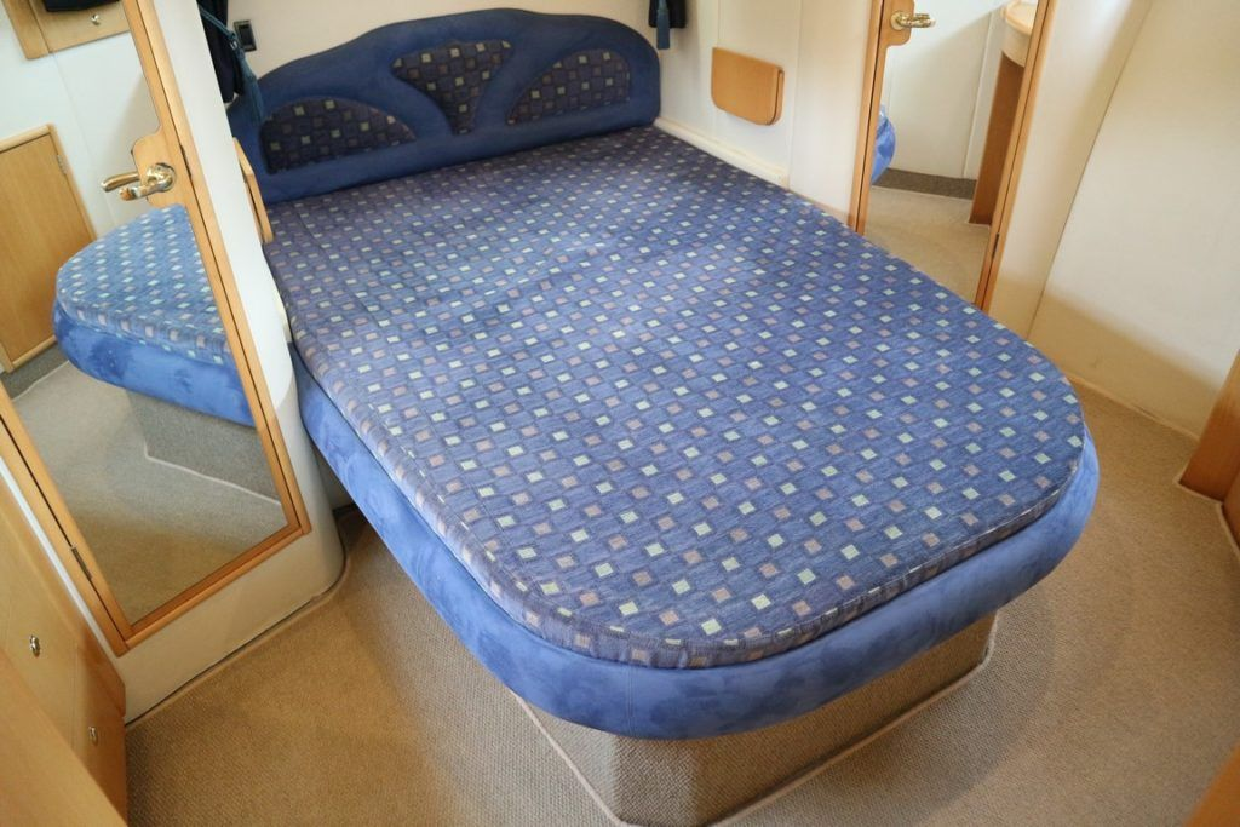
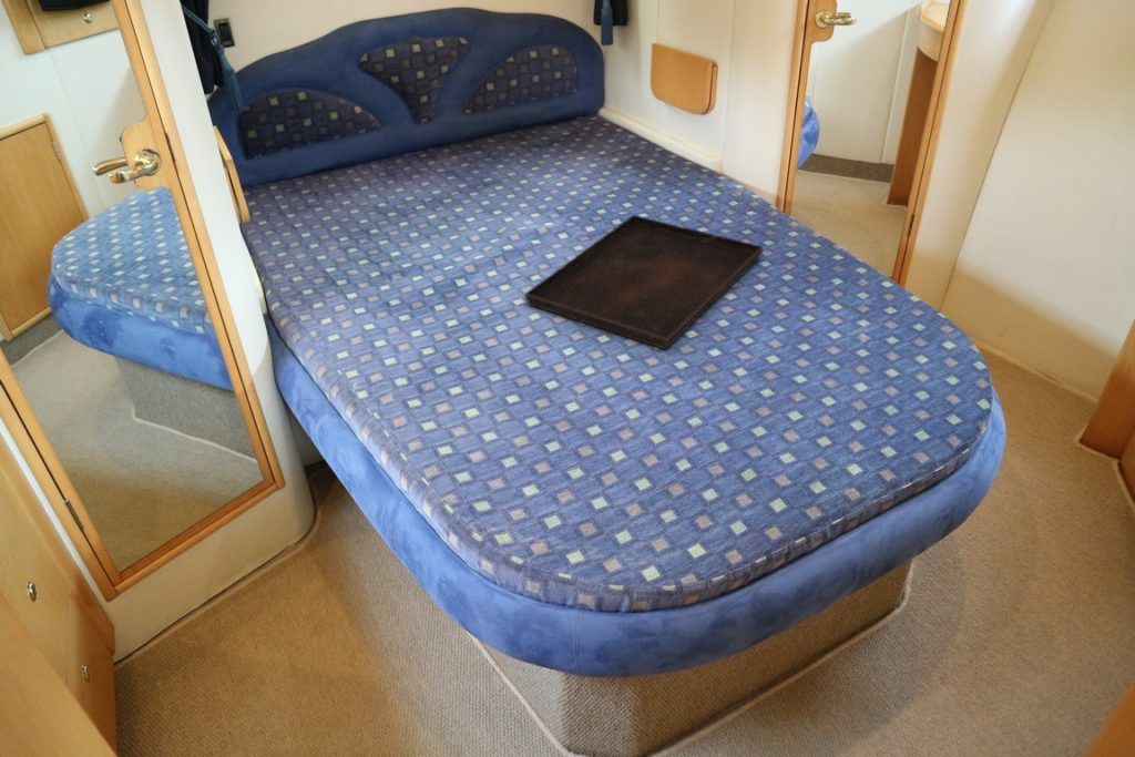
+ serving tray (647, 275)
